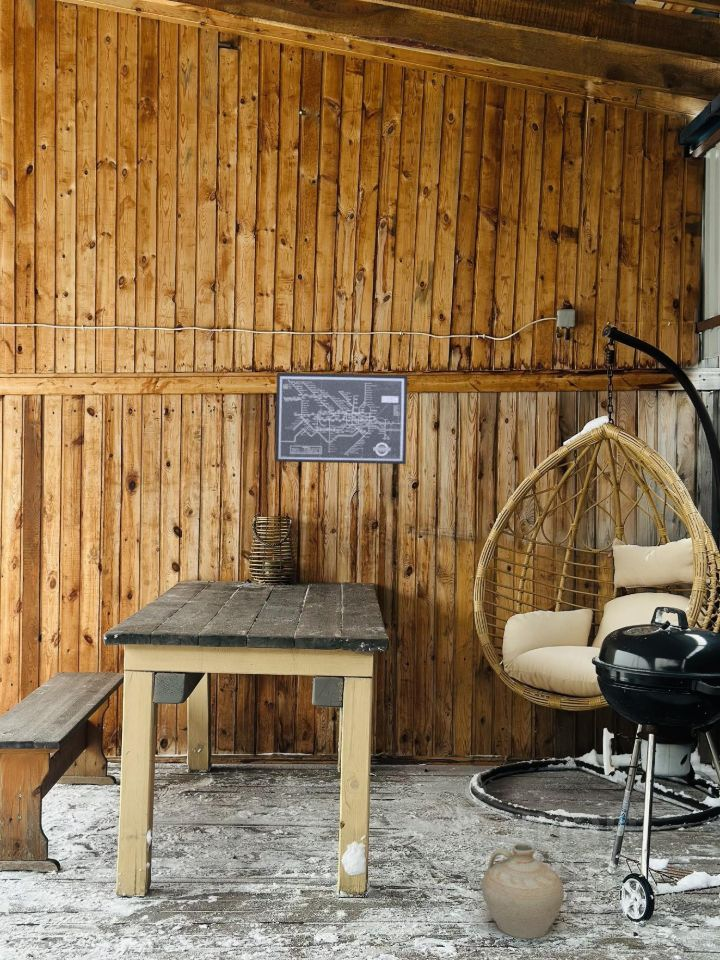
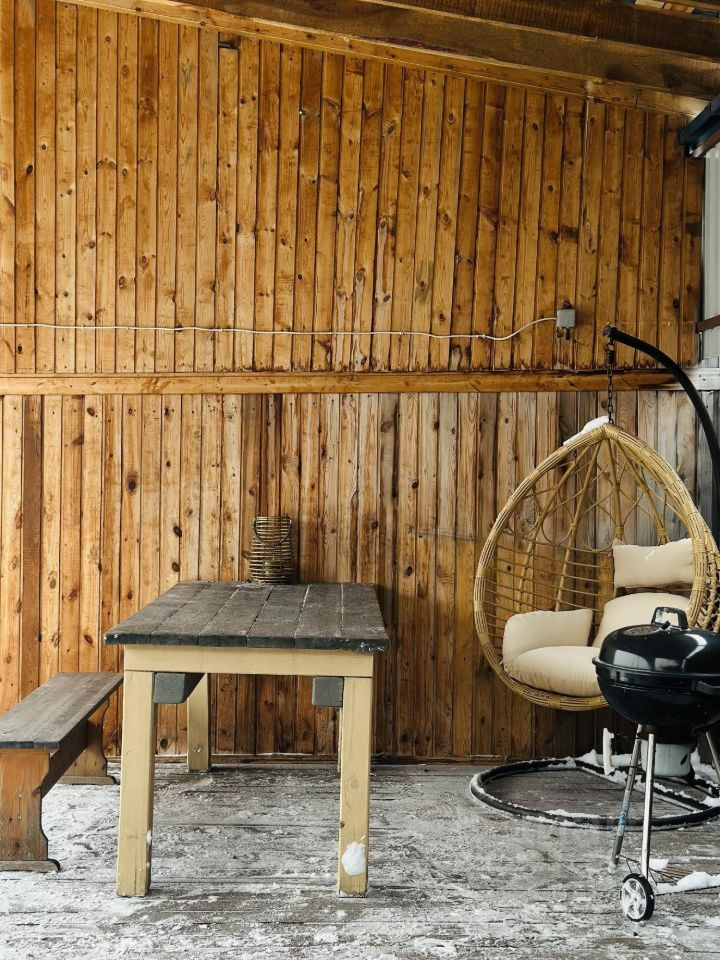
- wall art (341, 418)
- ceramic jug (522, 886)
